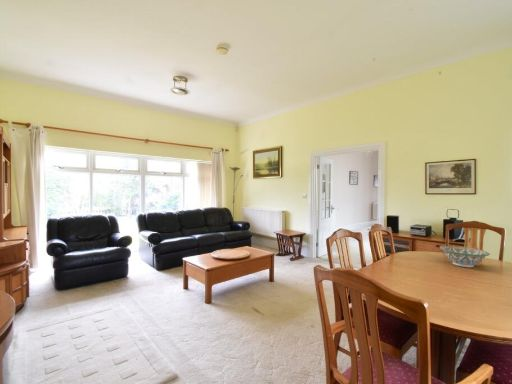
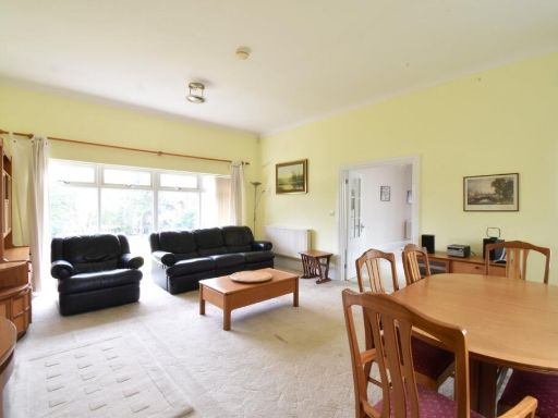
- decorative bowl (463, 257)
